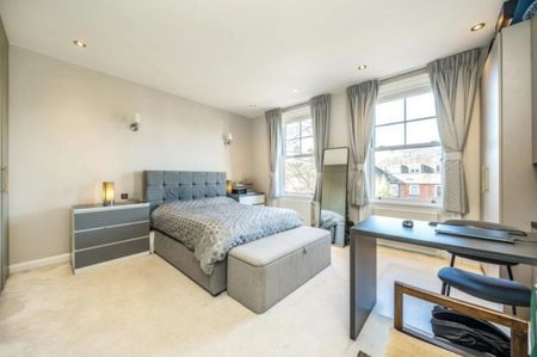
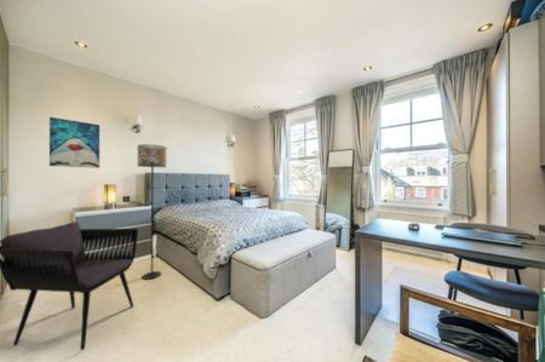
+ armchair (73, 276)
+ wall art (75, 144)
+ floor lamp (151, 211)
